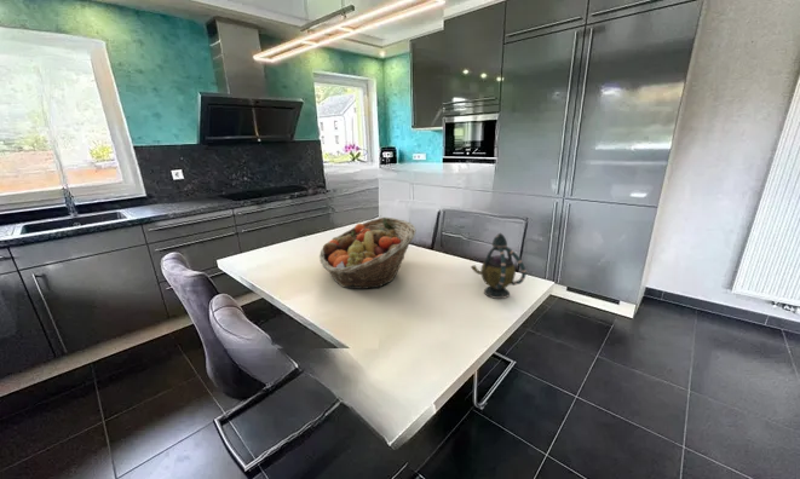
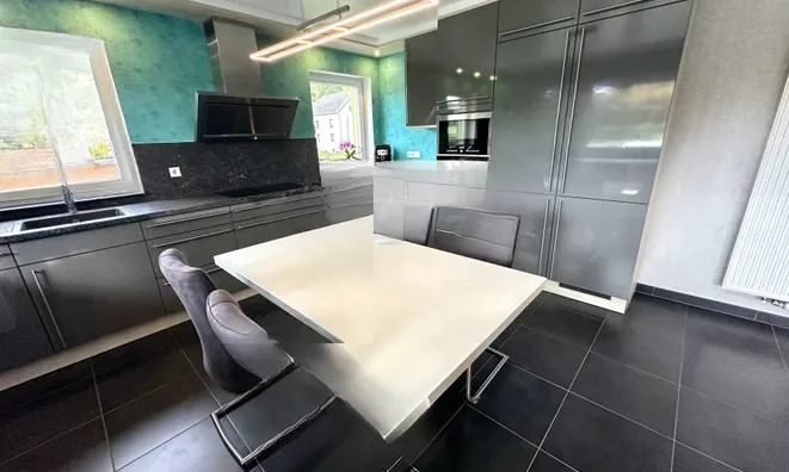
- fruit basket (367, 249)
- teapot (491, 260)
